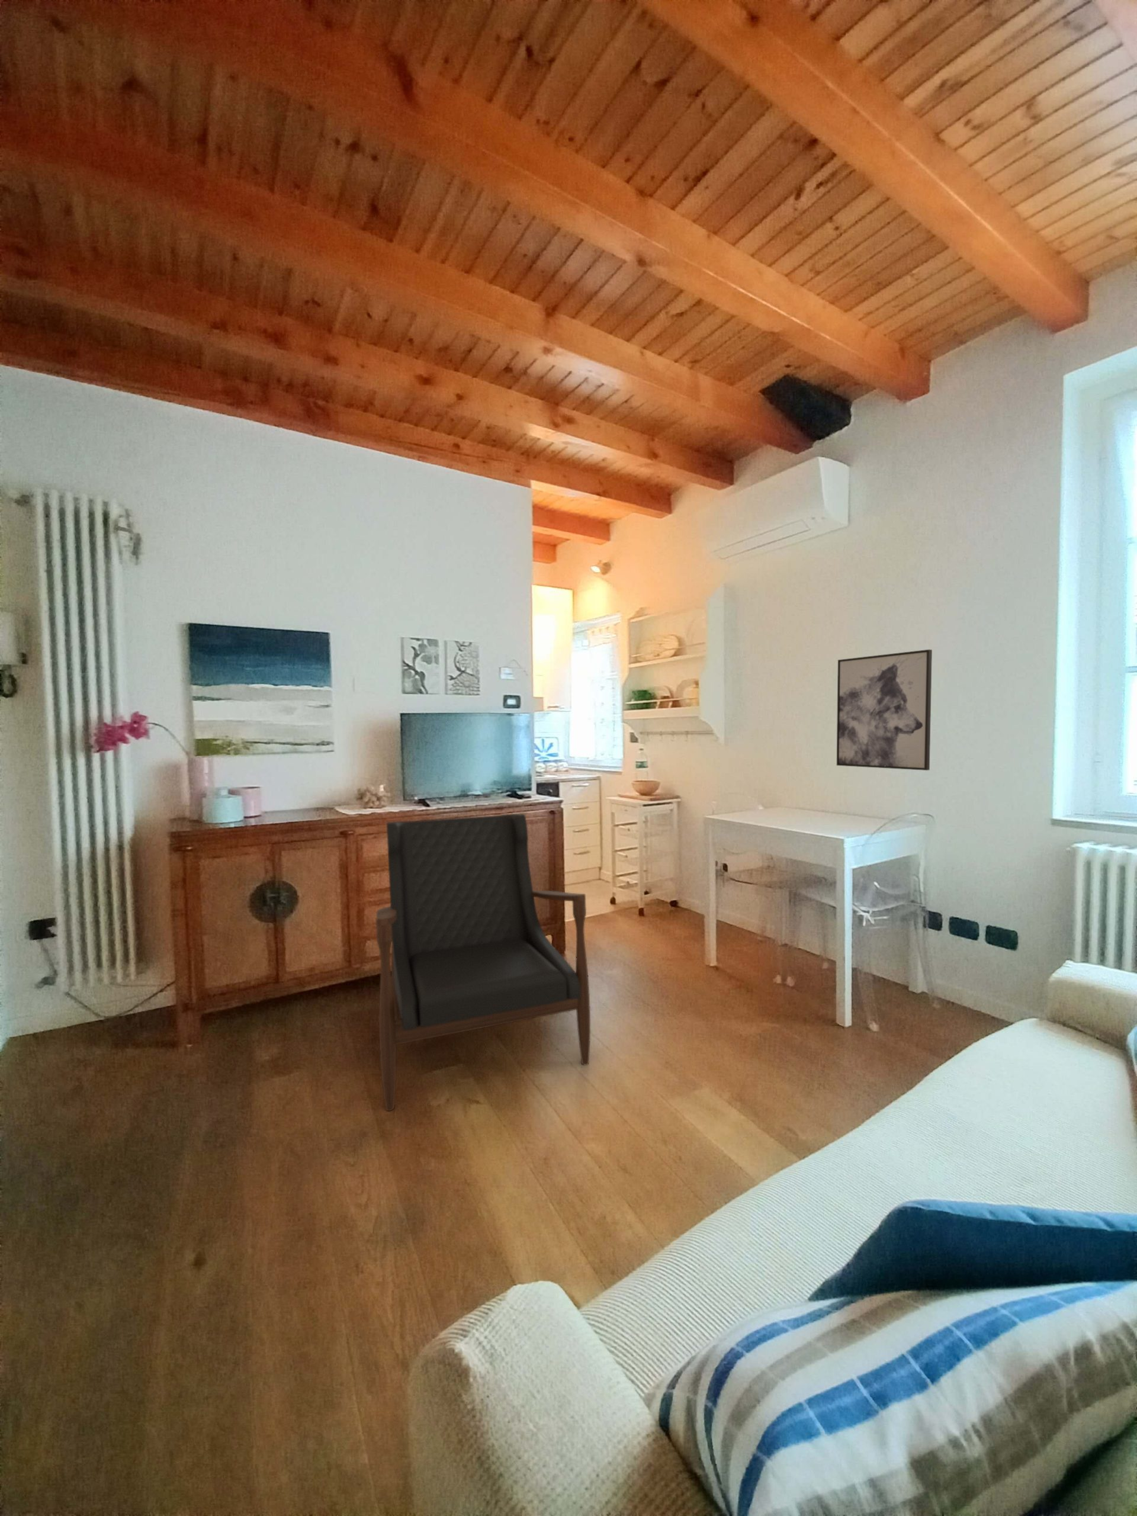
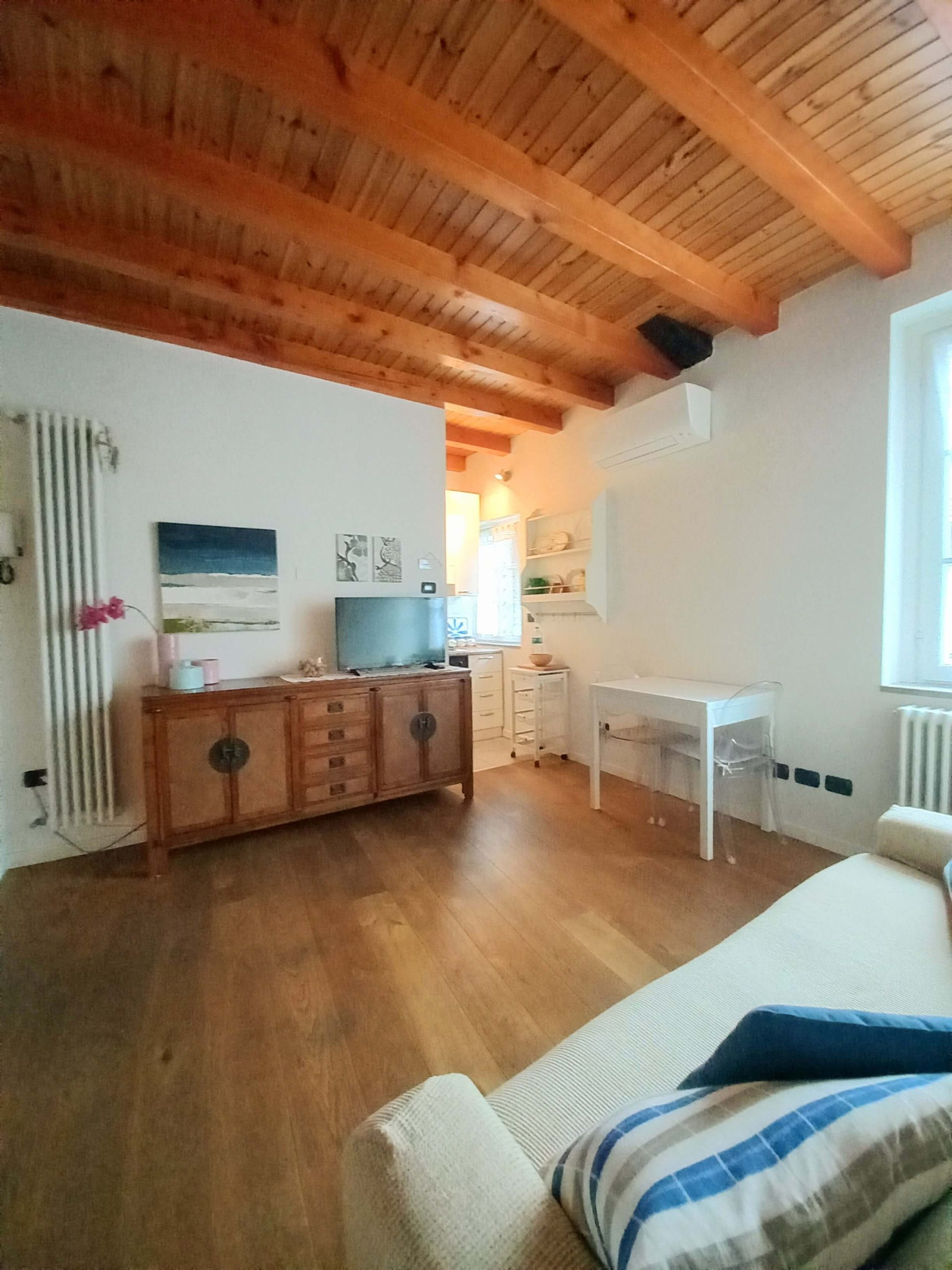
- wall art (880, 711)
- armchair (473, 935)
